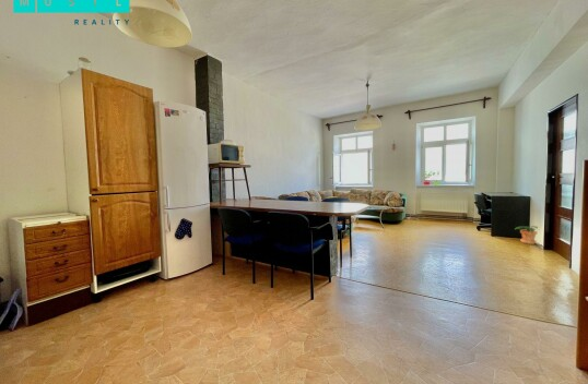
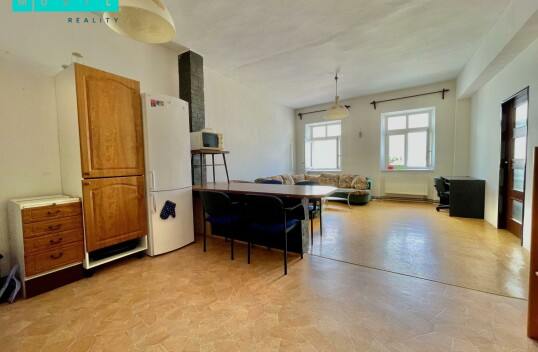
- potted plant (526, 233)
